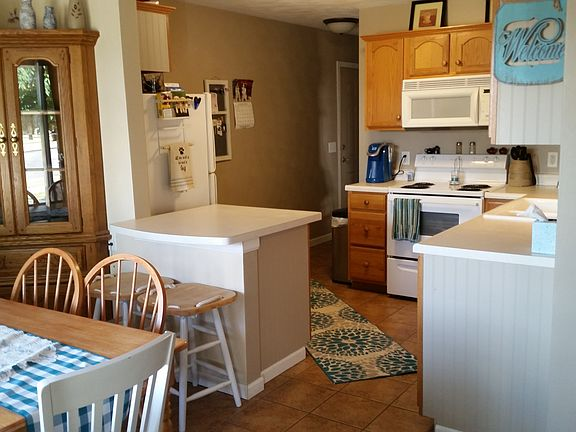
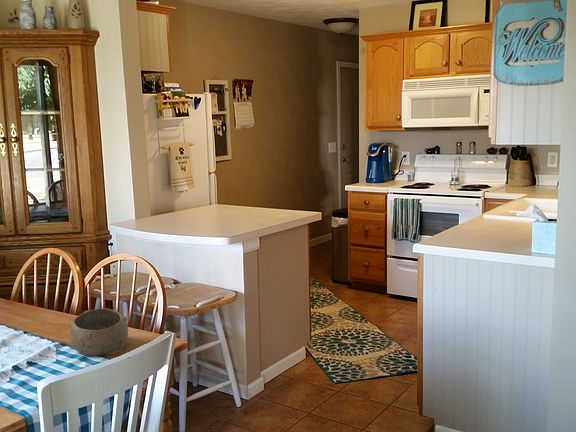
+ bowl (99, 330)
